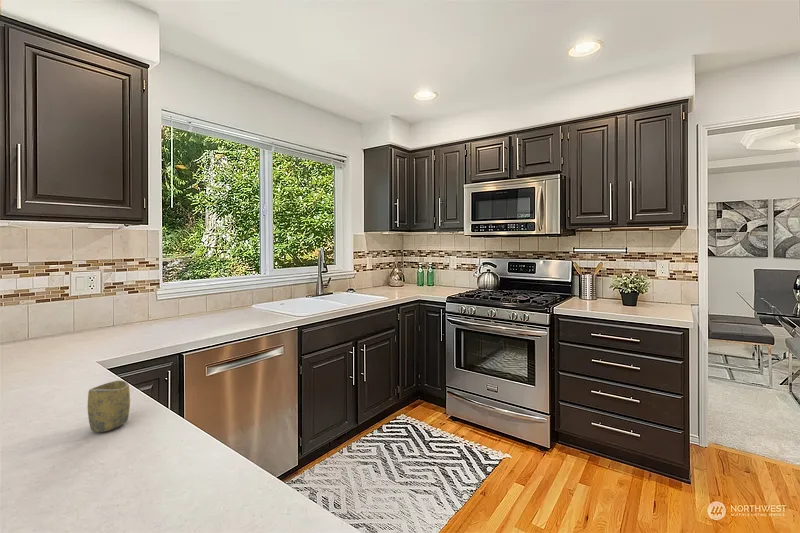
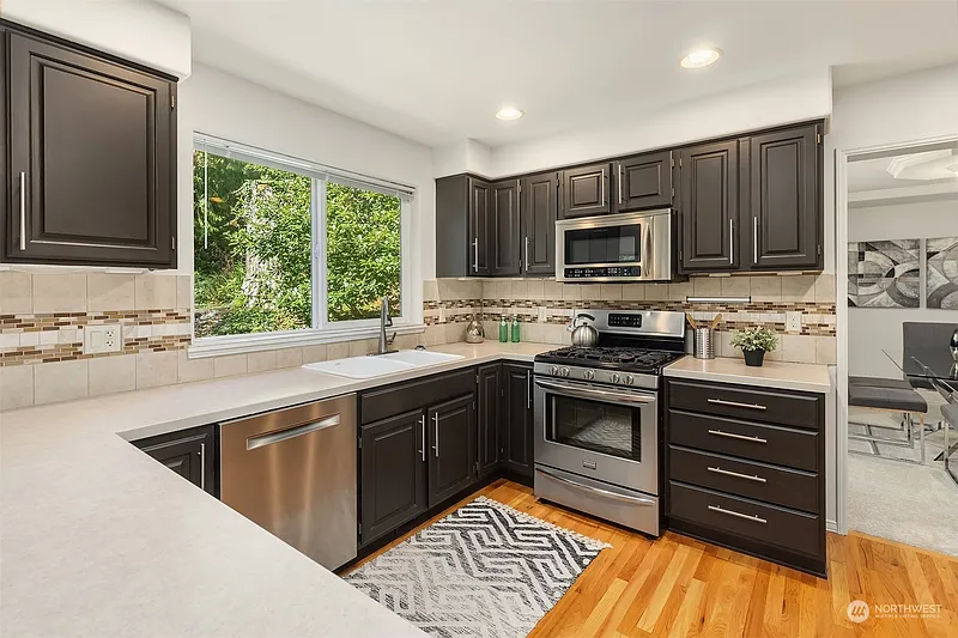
- cup (109, 405)
